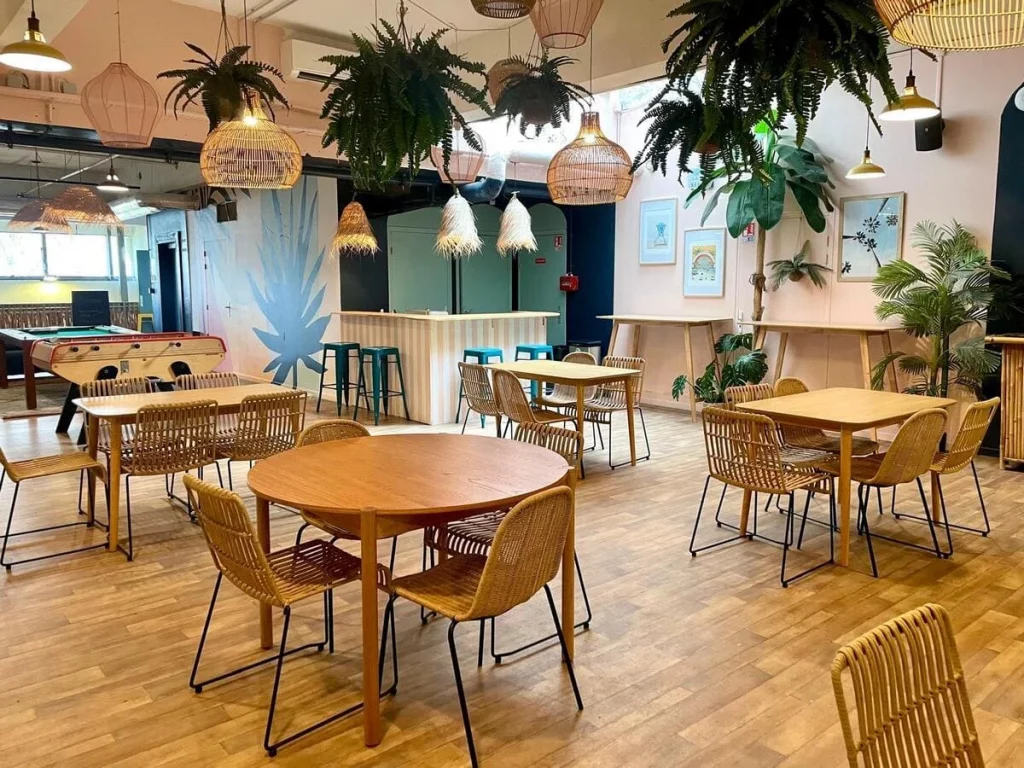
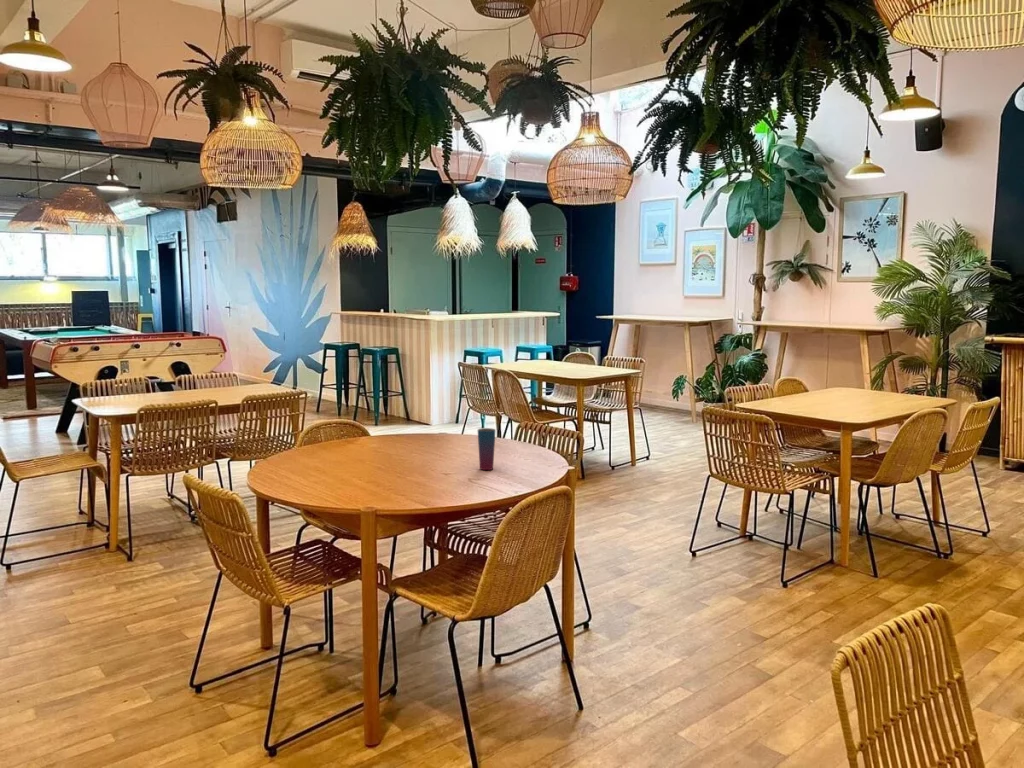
+ cup (486, 449)
